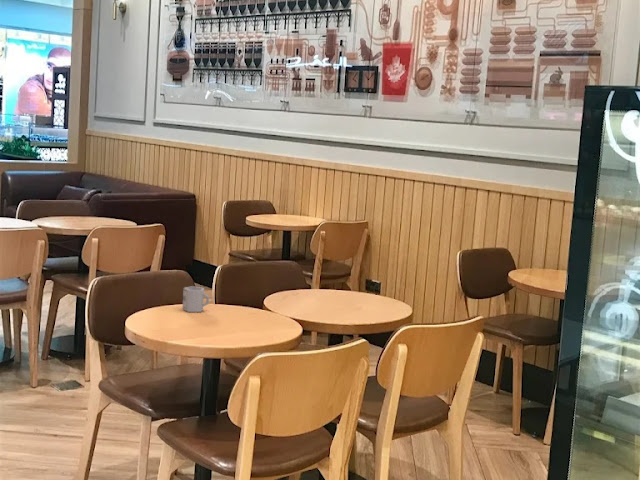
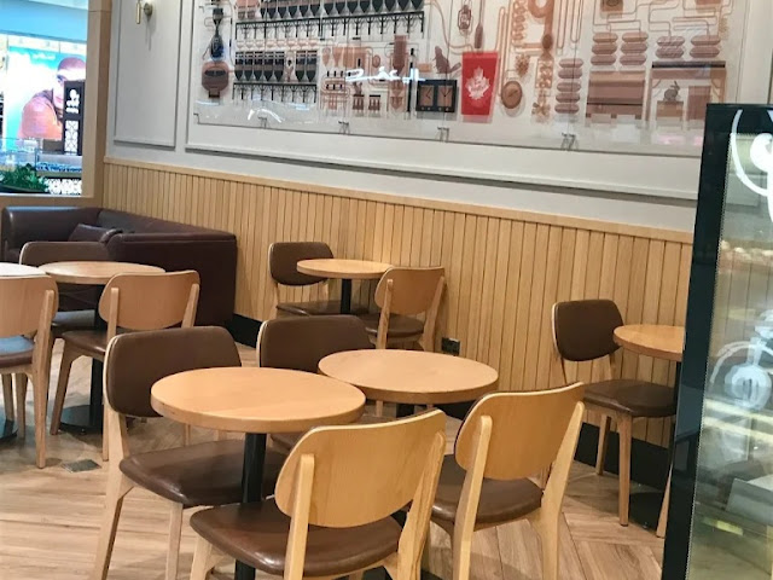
- cup (196, 299)
